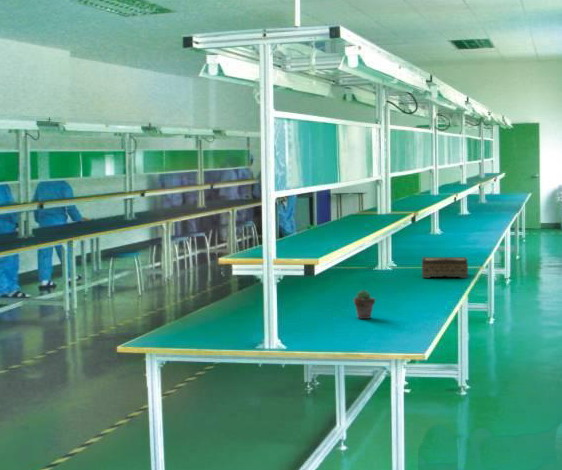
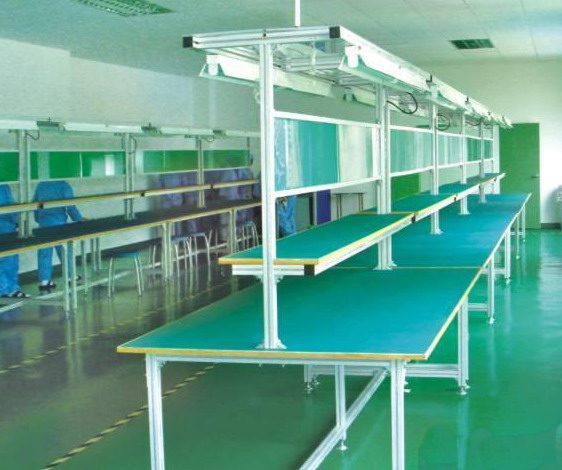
- tissue box (444, 267)
- potted succulent (364, 303)
